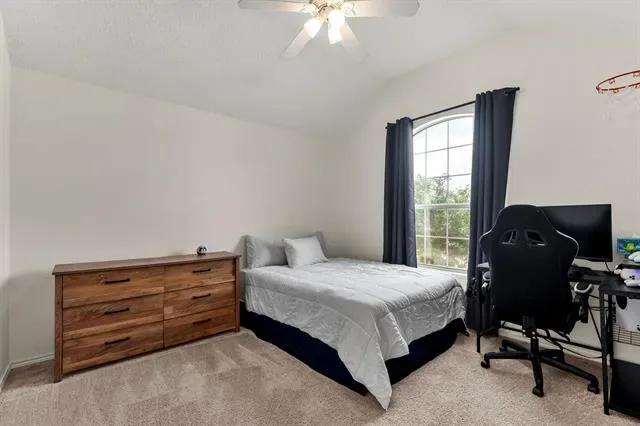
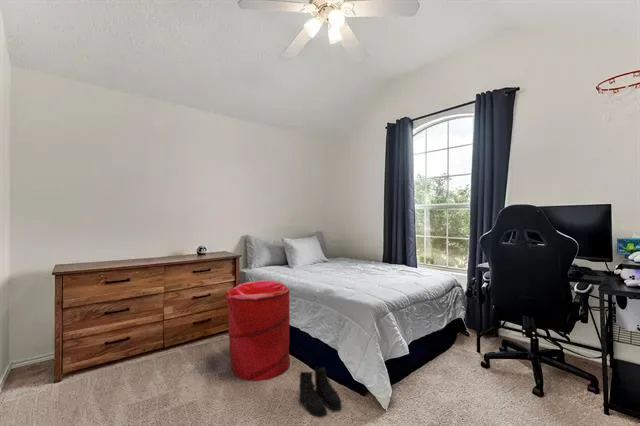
+ boots (319, 387)
+ laundry hamper (258, 325)
